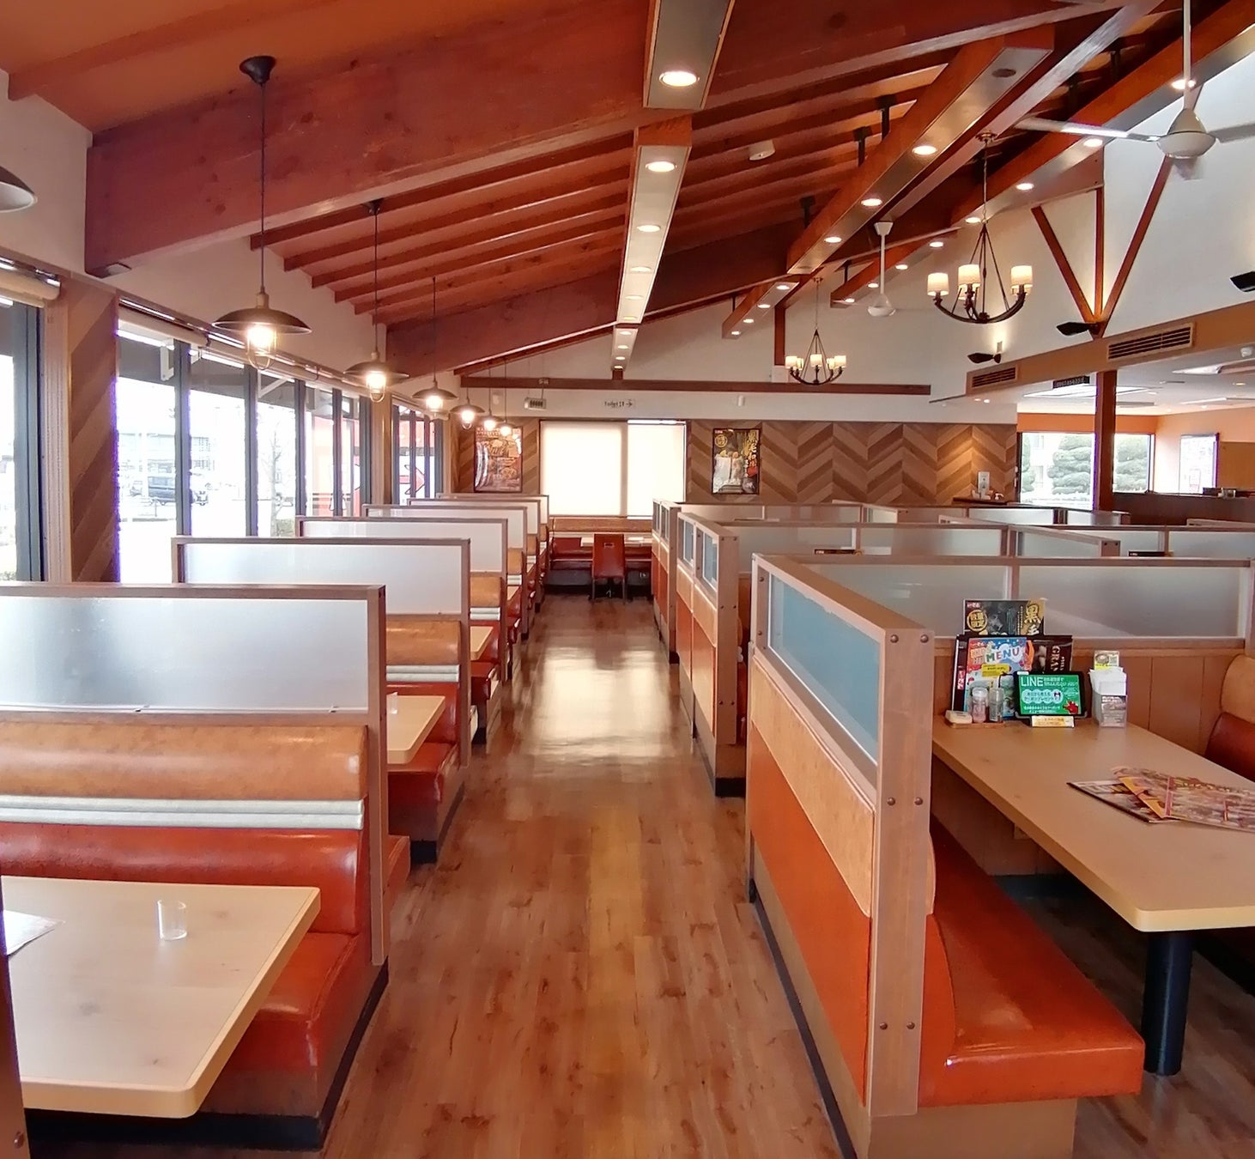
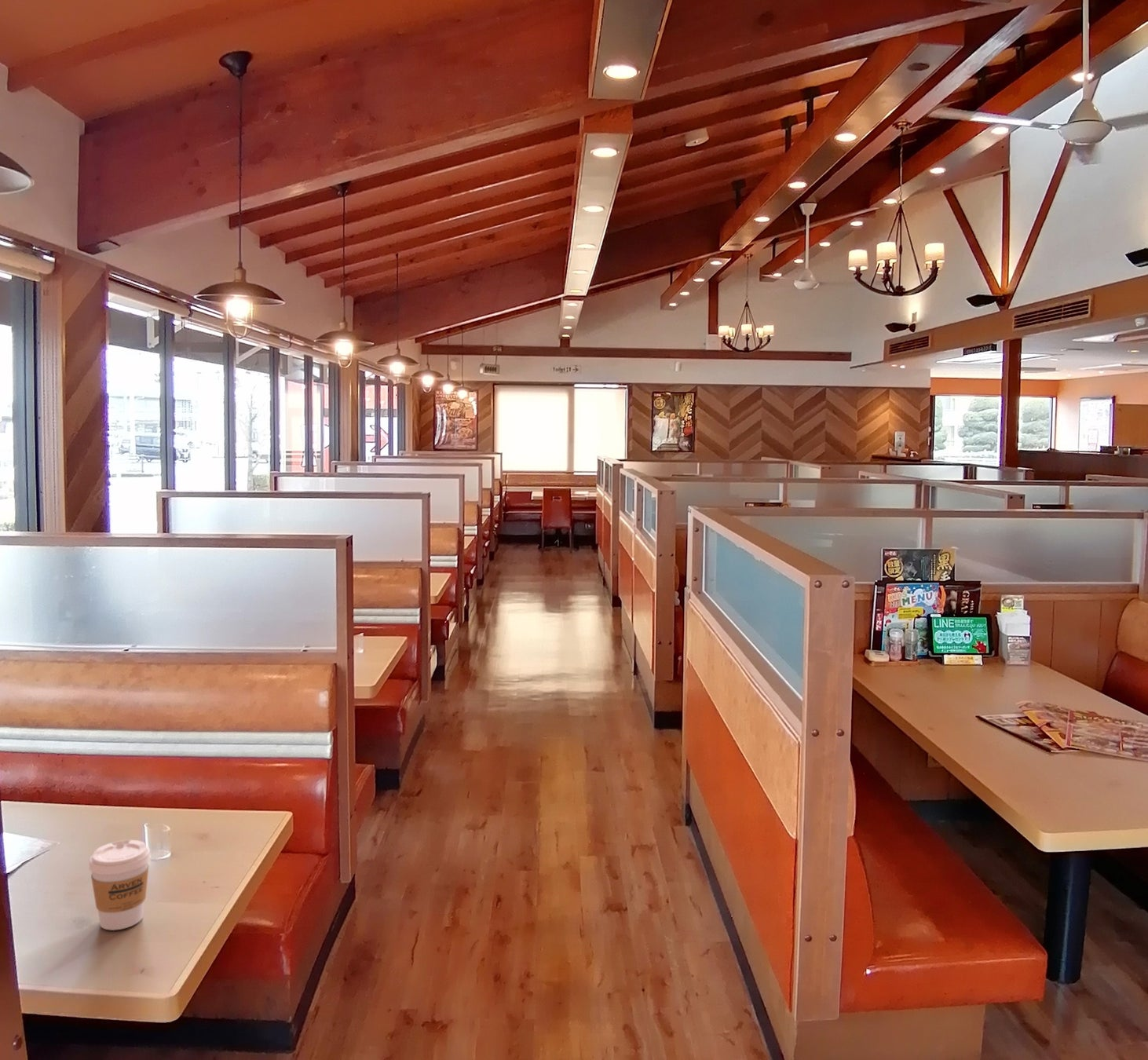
+ coffee cup (120, 884)
